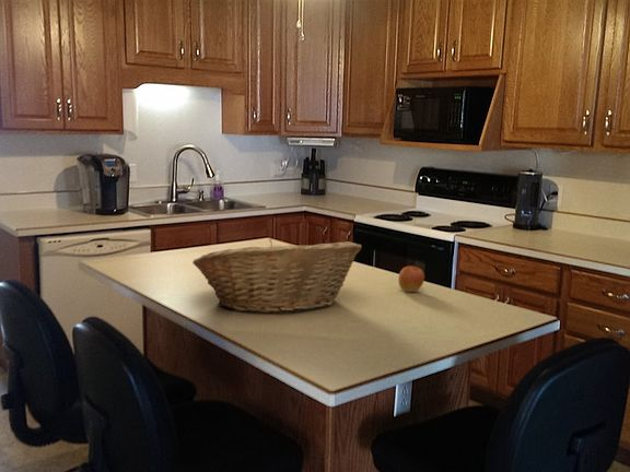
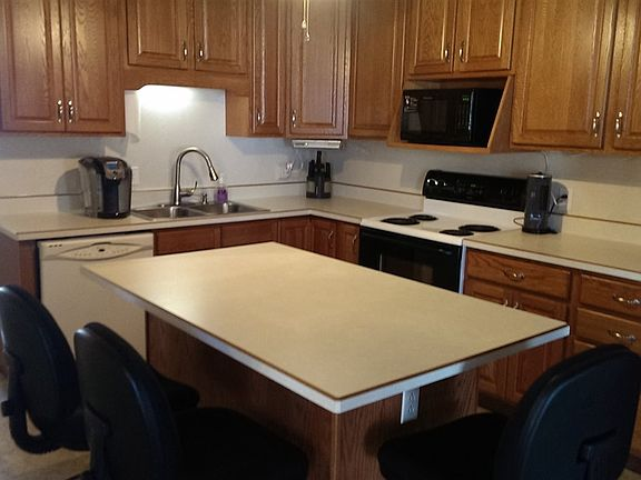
- apple (411, 279)
- fruit basket (279, 269)
